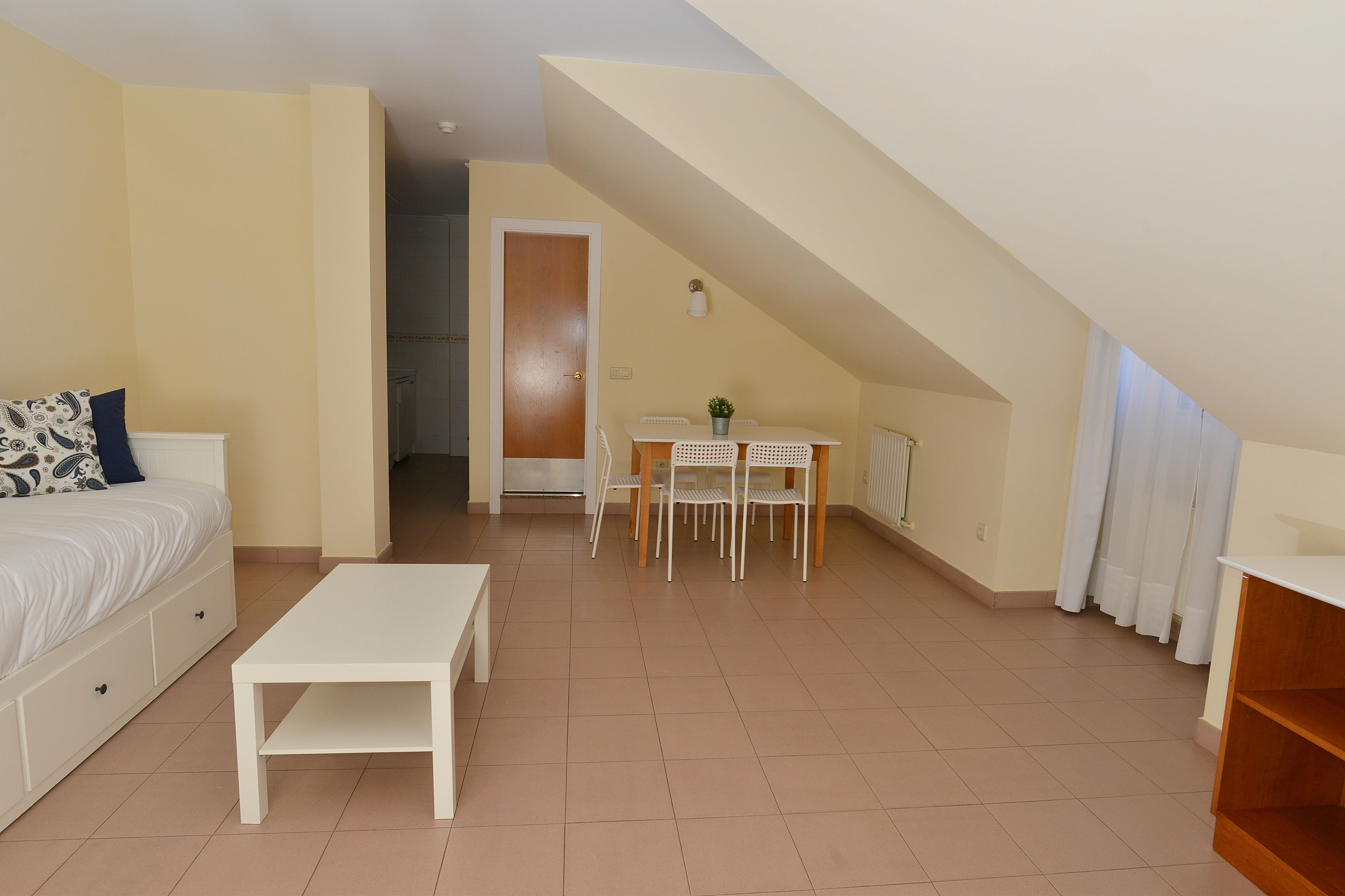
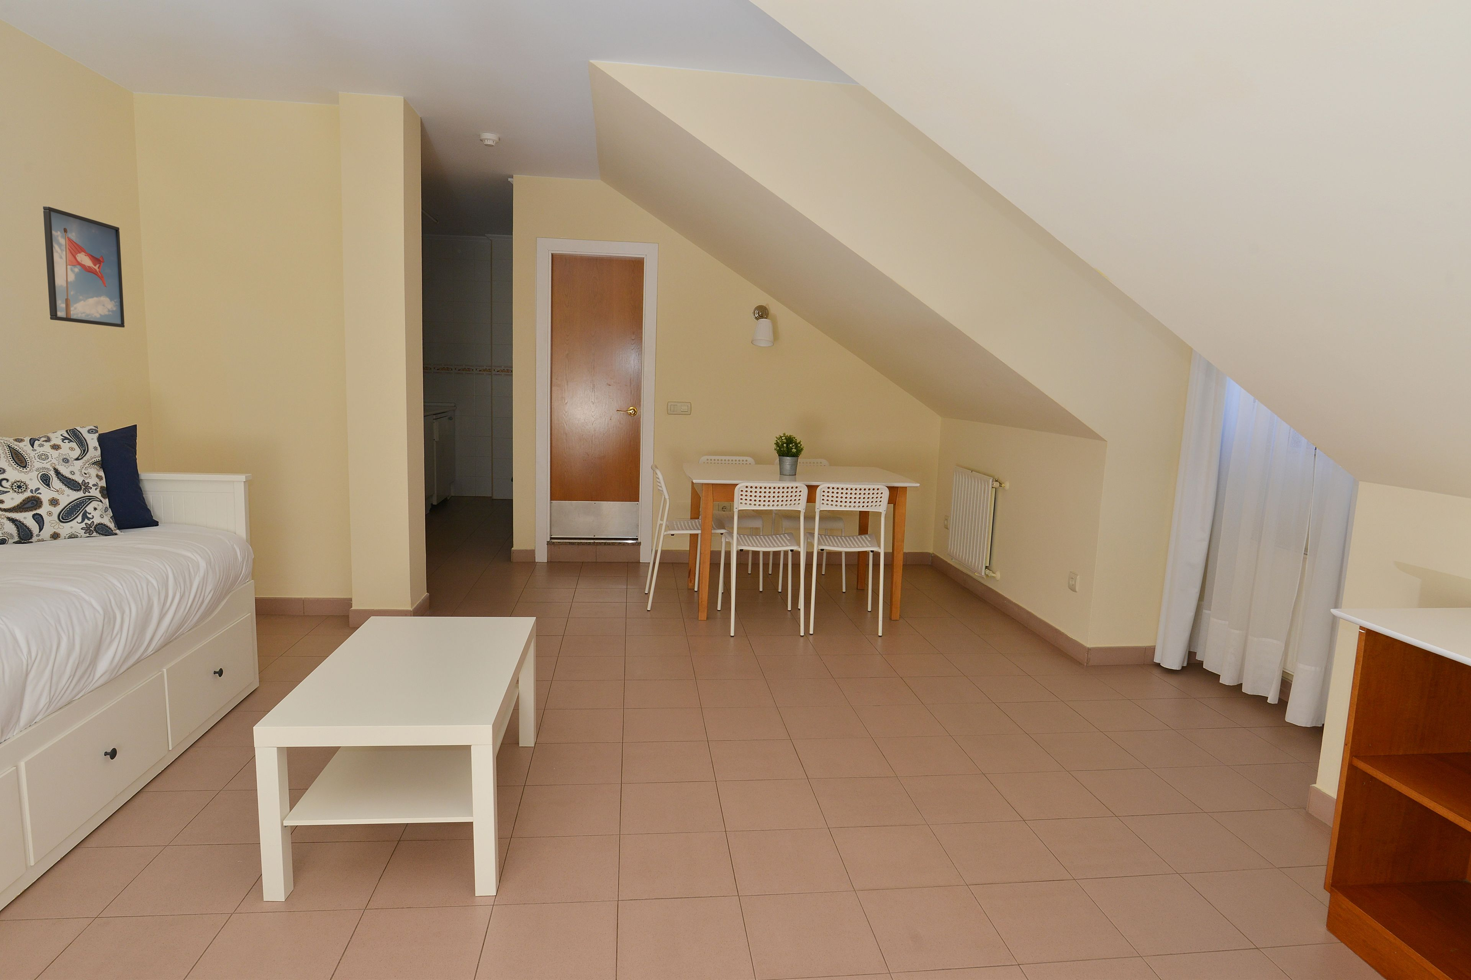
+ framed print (86, 271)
